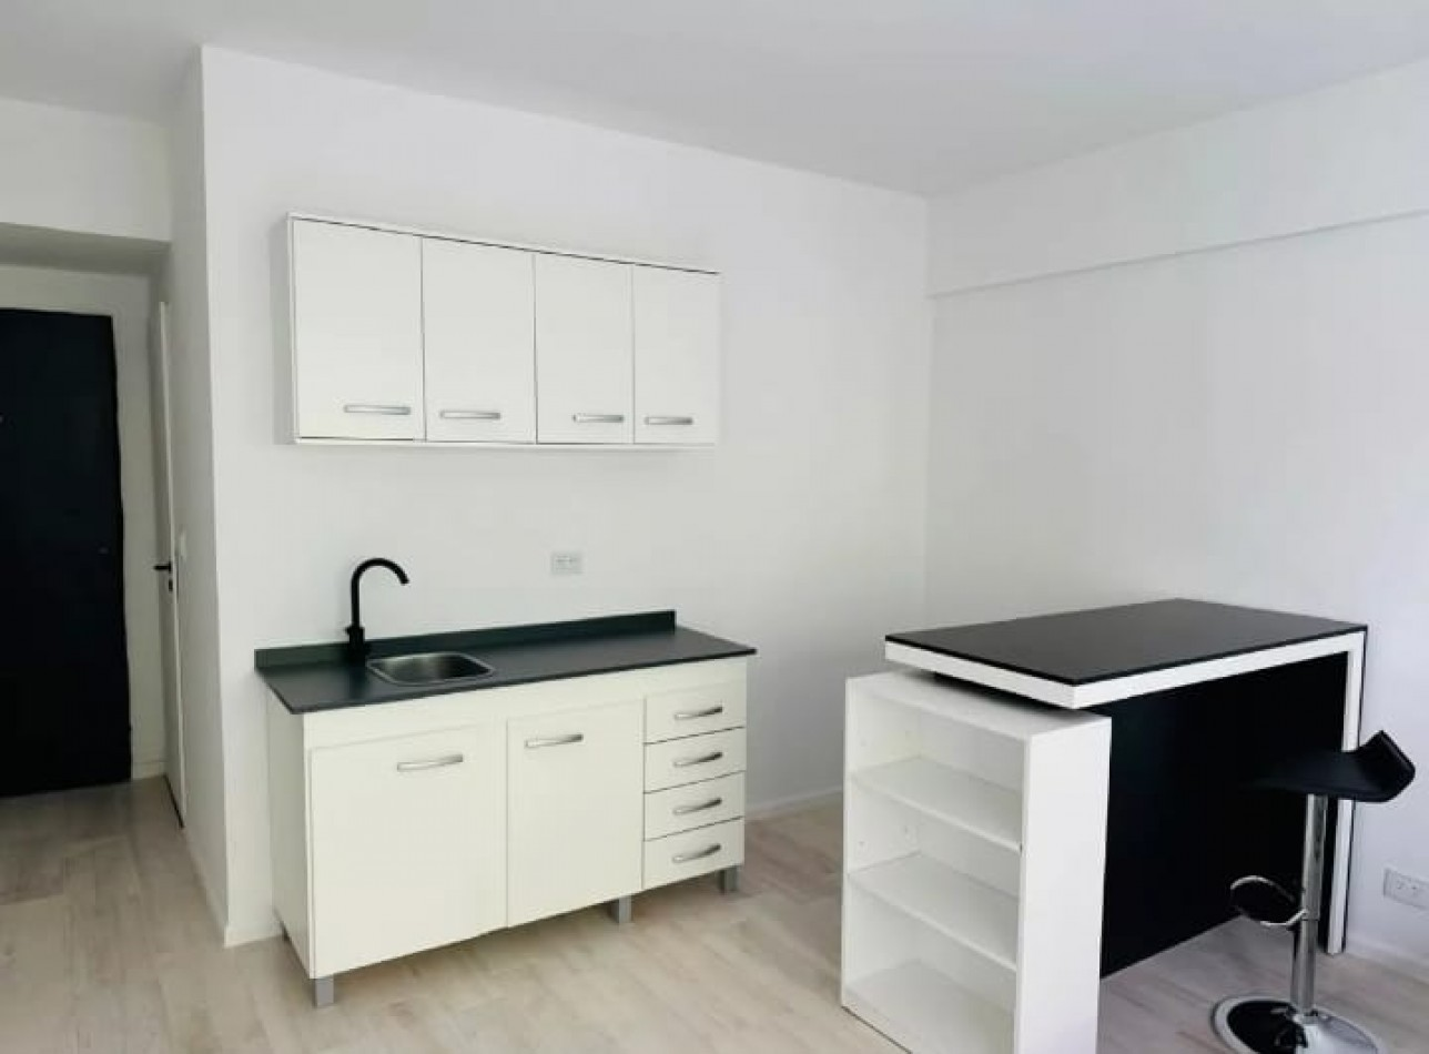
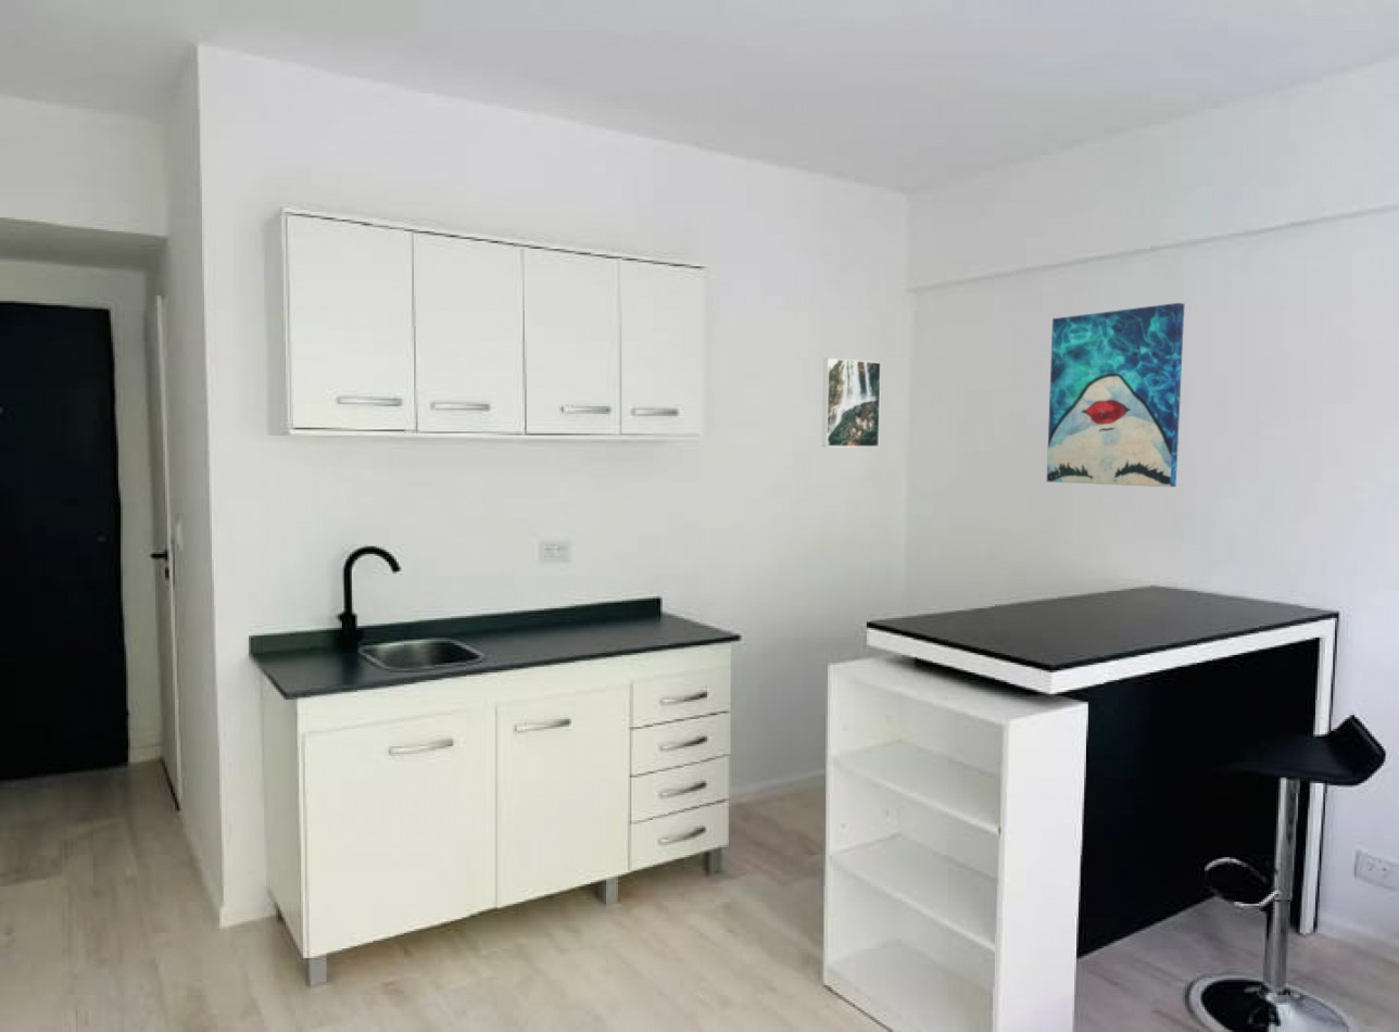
+ wall art (1110, 398)
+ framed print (852, 403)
